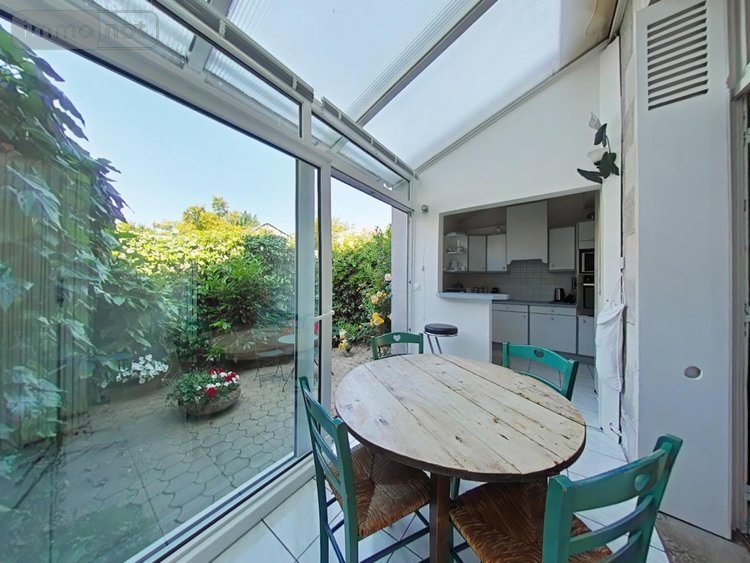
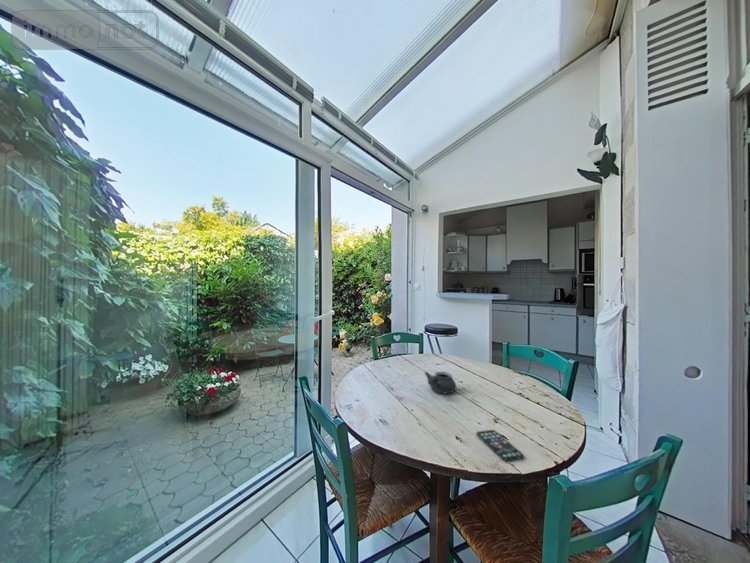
+ smartphone (498, 443)
+ teapot (438, 381)
